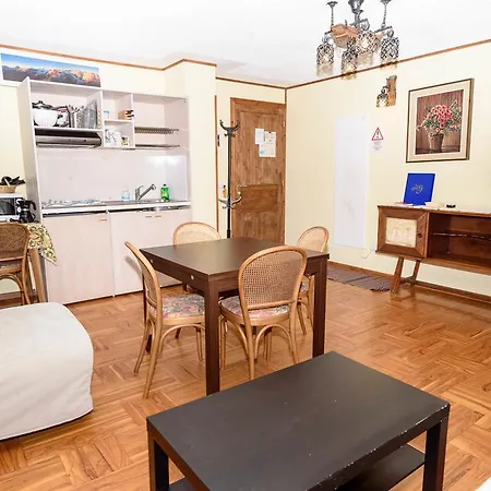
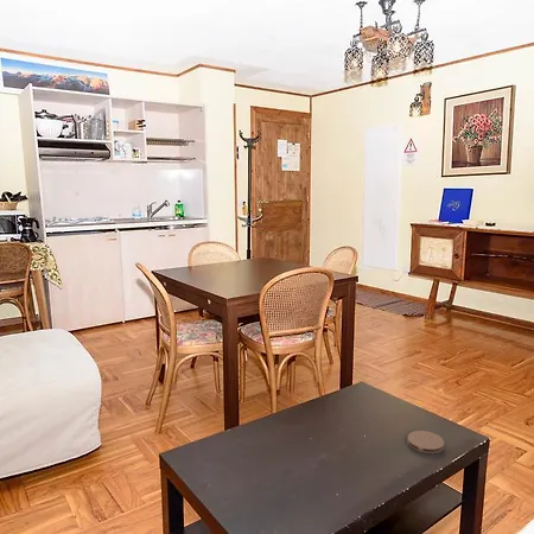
+ coaster (425, 441)
